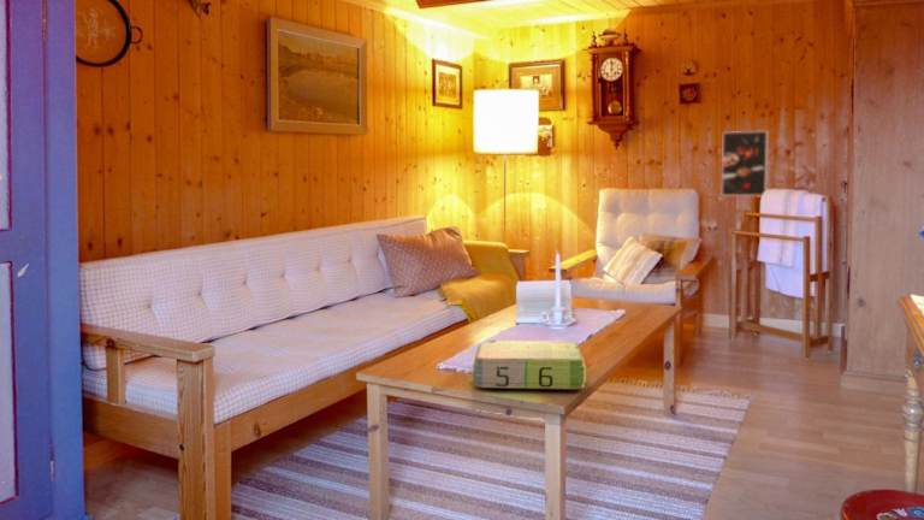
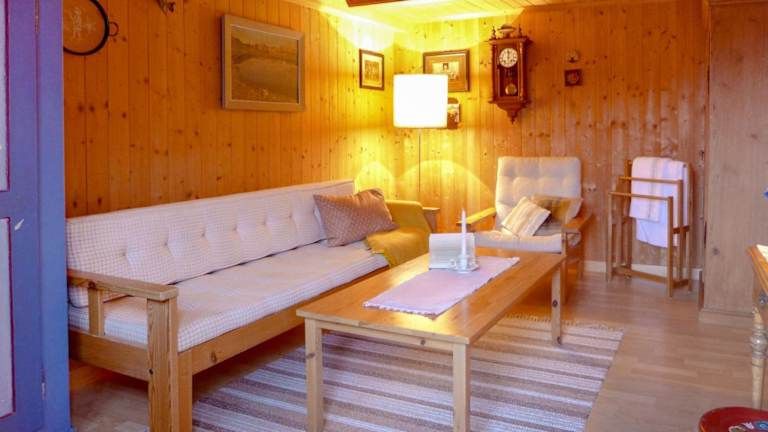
- board game (528, 362)
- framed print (744, 164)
